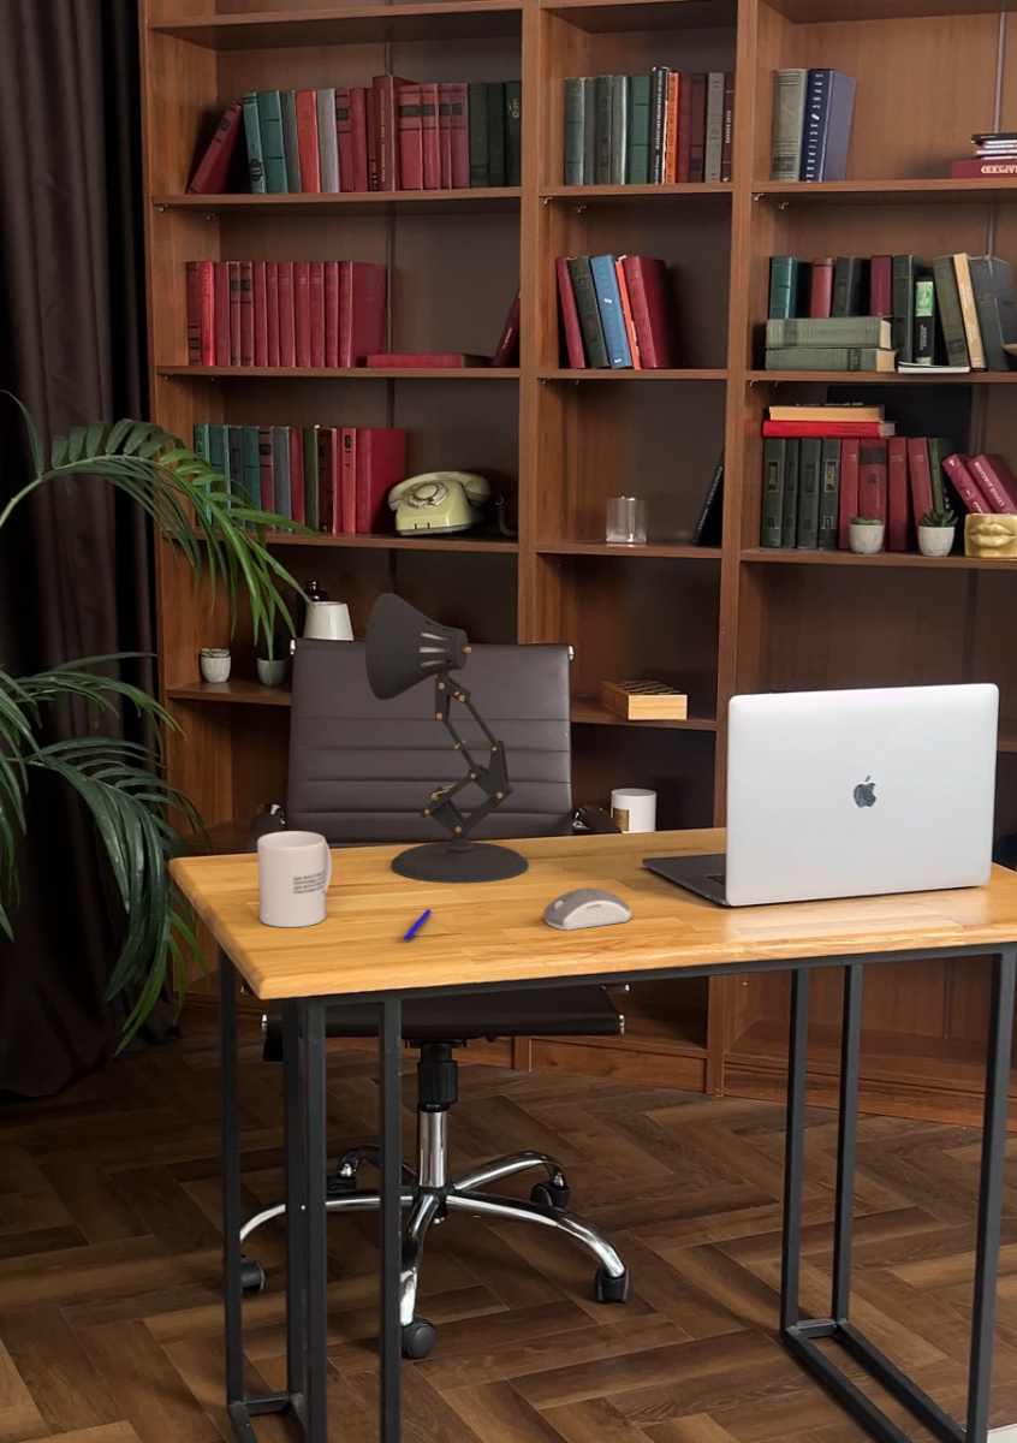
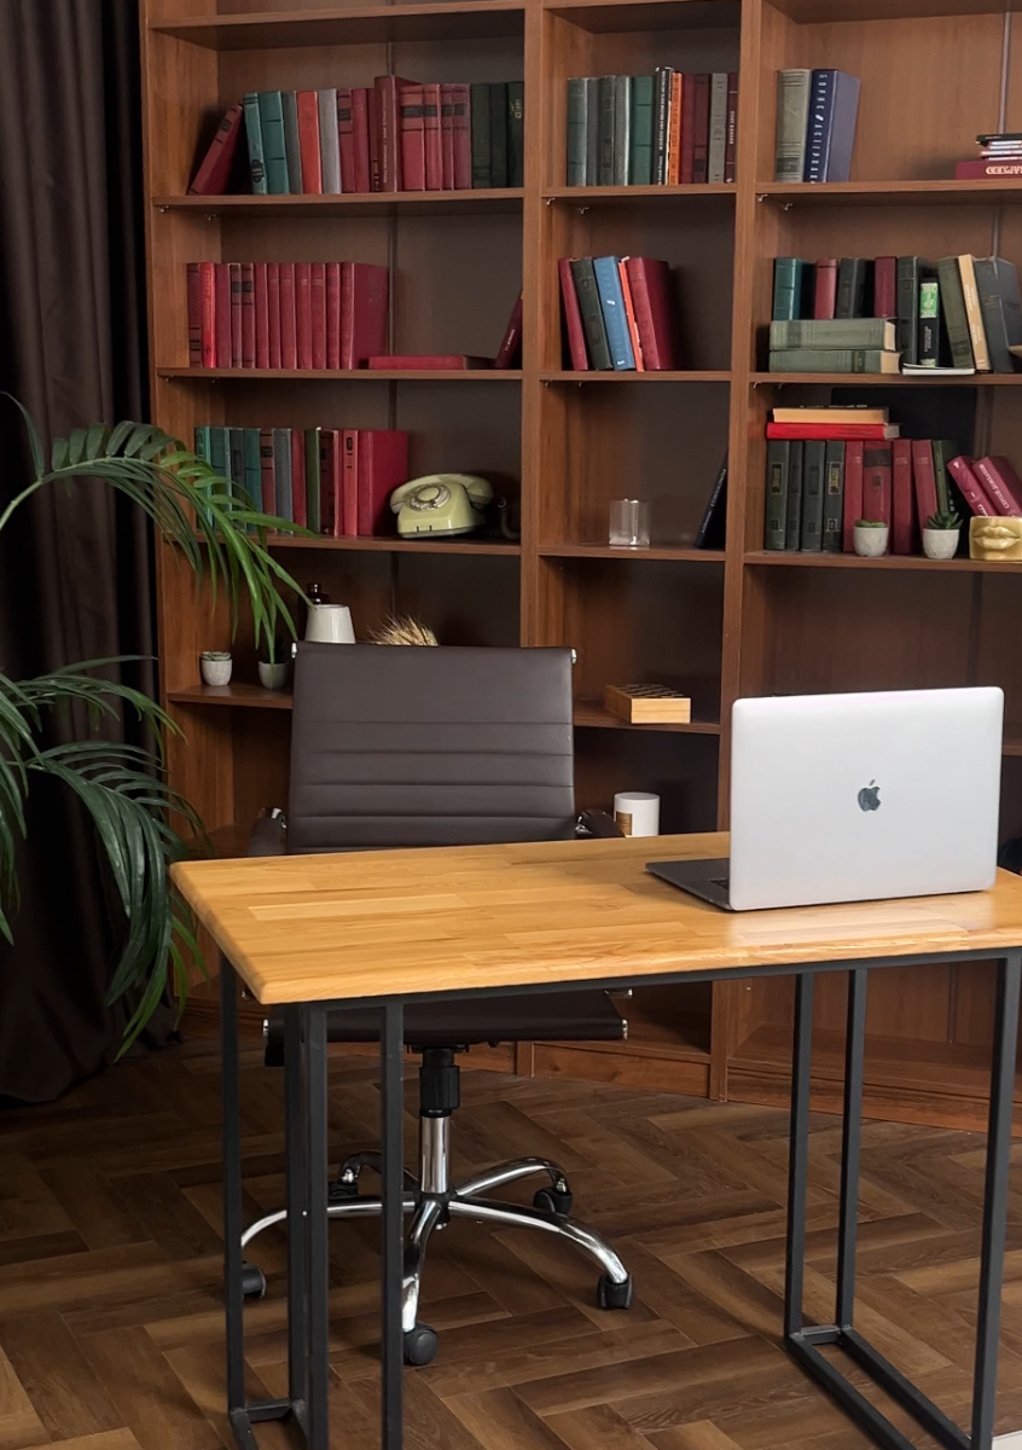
- pen (418, 922)
- computer mouse (588, 904)
- desk lamp (453, 731)
- mug (295, 875)
